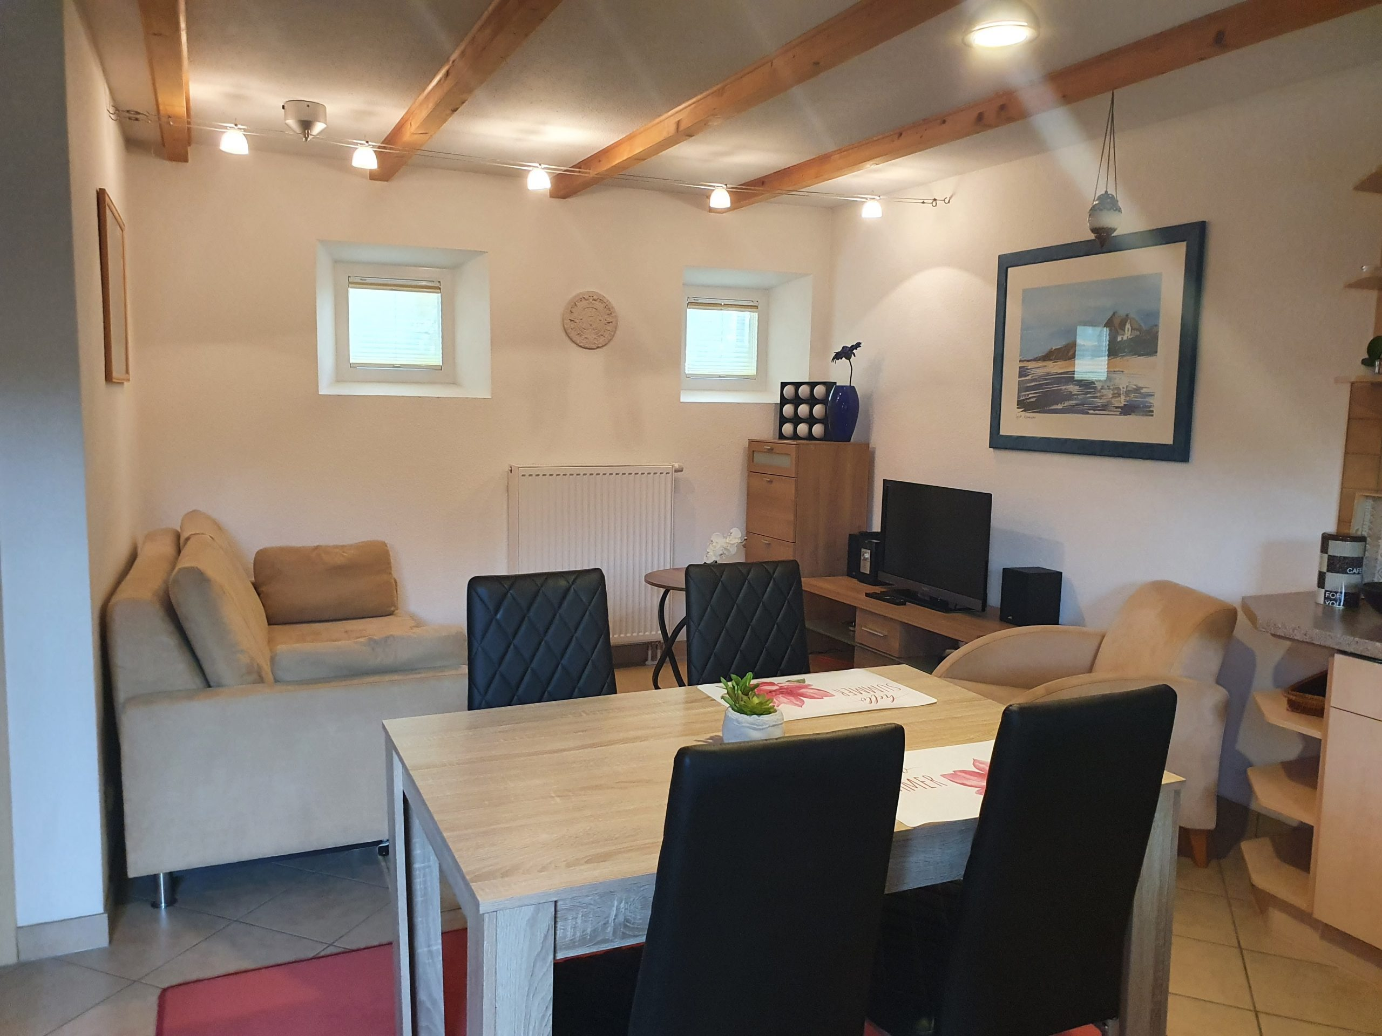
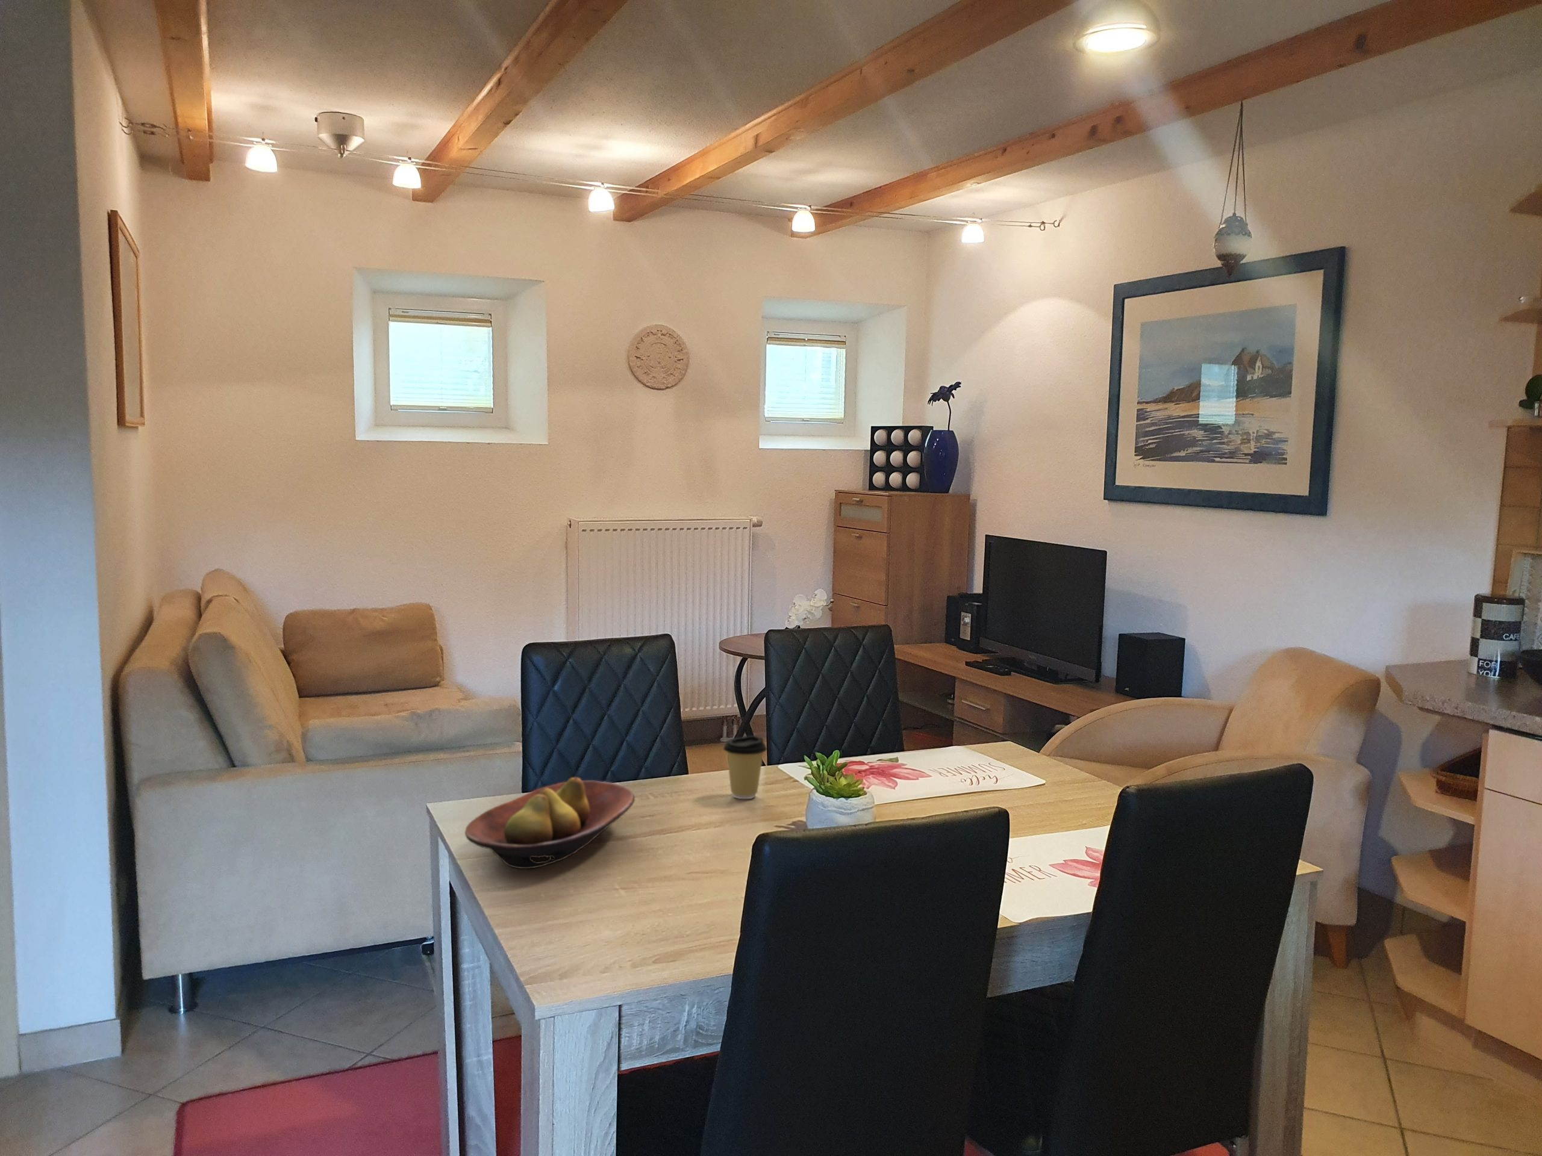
+ fruit bowl (554, 814)
+ coffee cup (744, 767)
